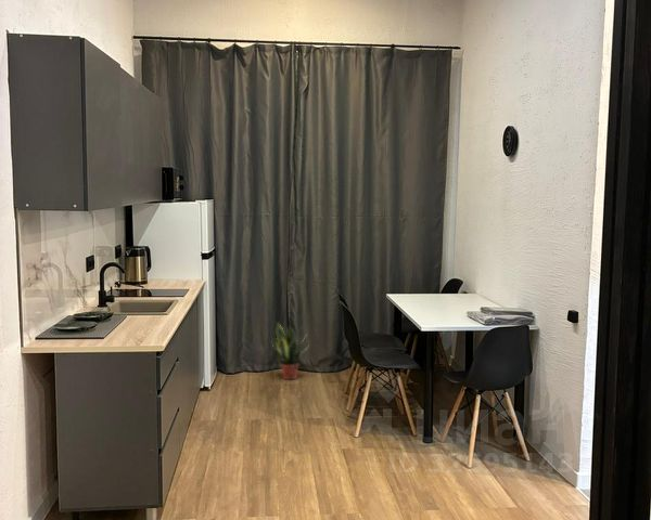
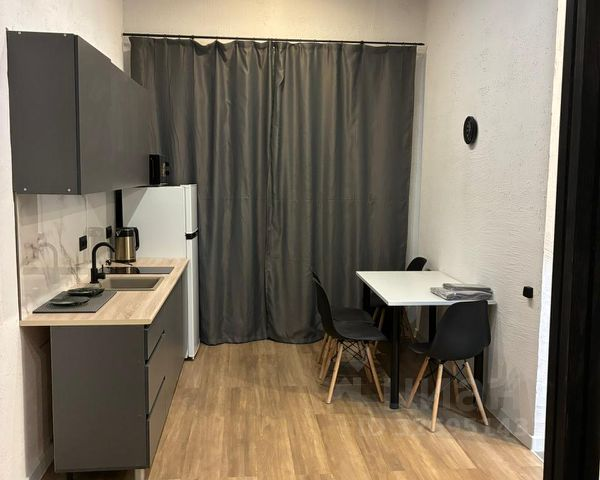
- potted plant (290, 350)
